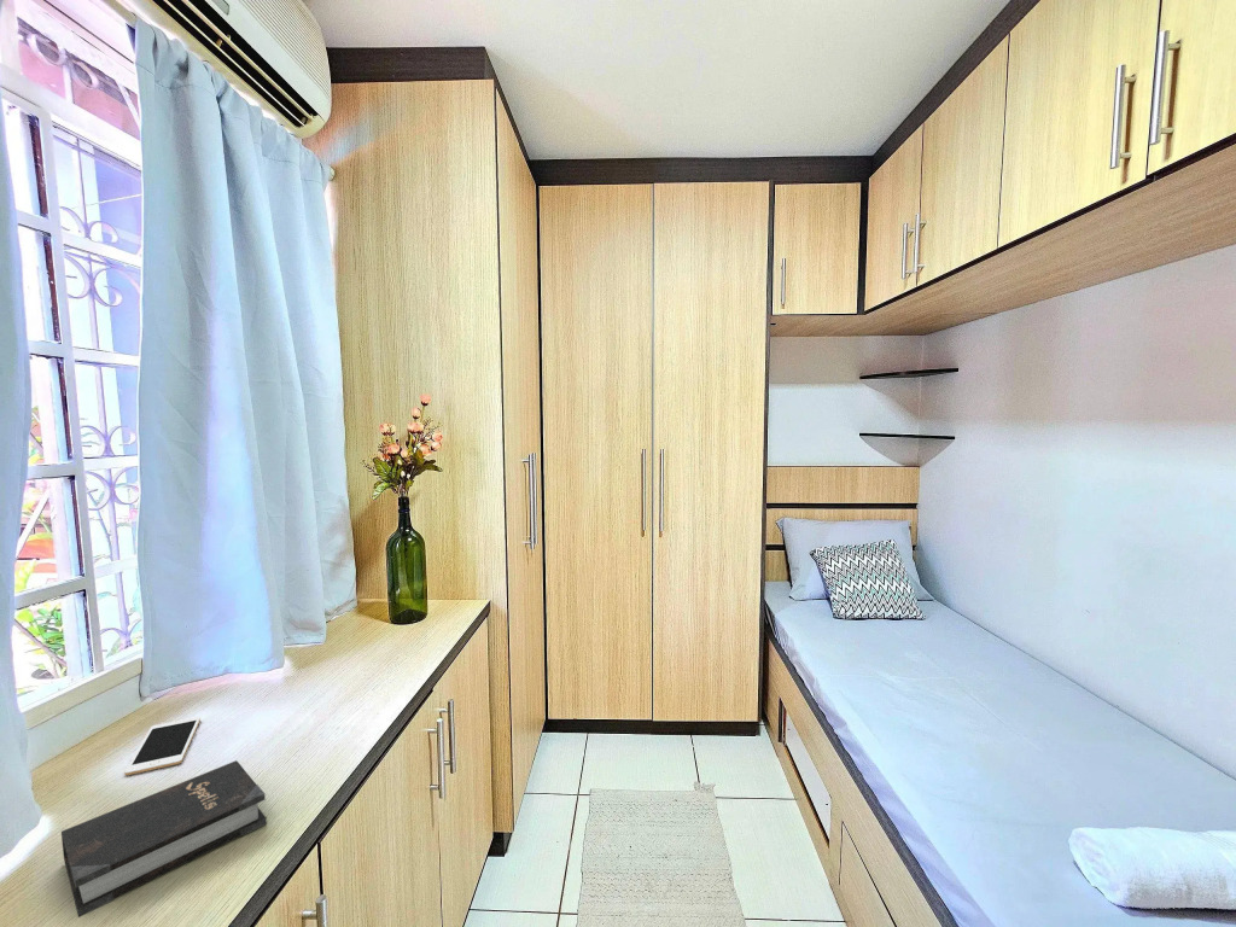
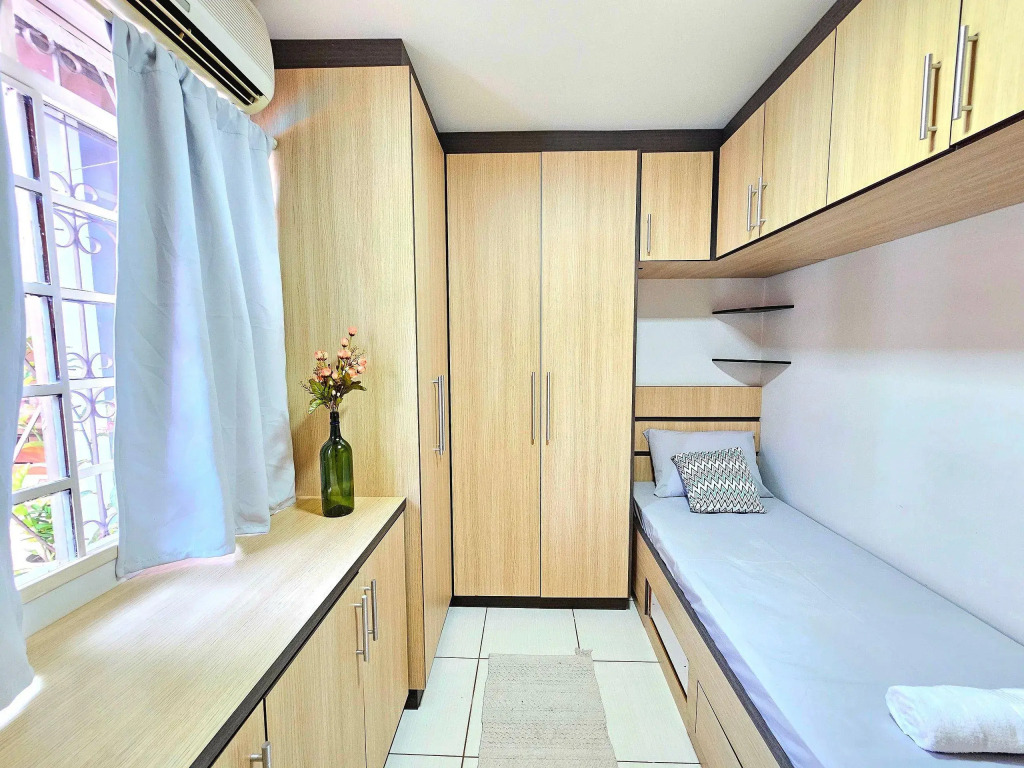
- cell phone (165, 744)
- hardback book (168, 824)
